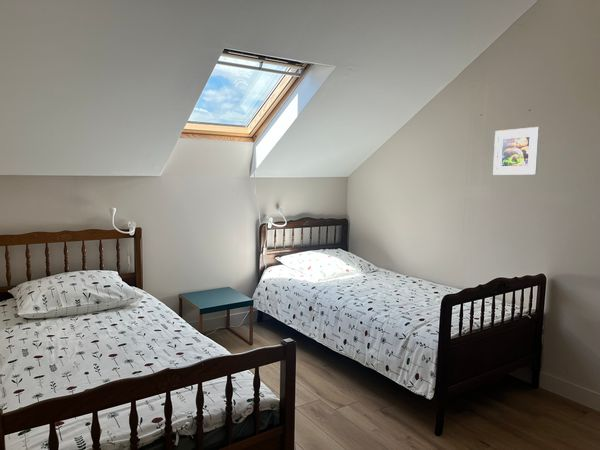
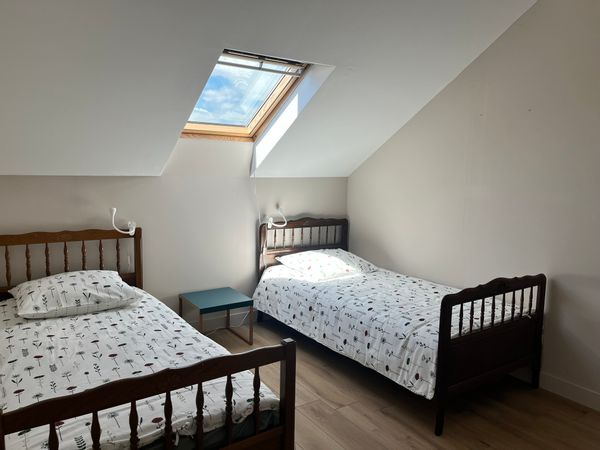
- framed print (515, 152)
